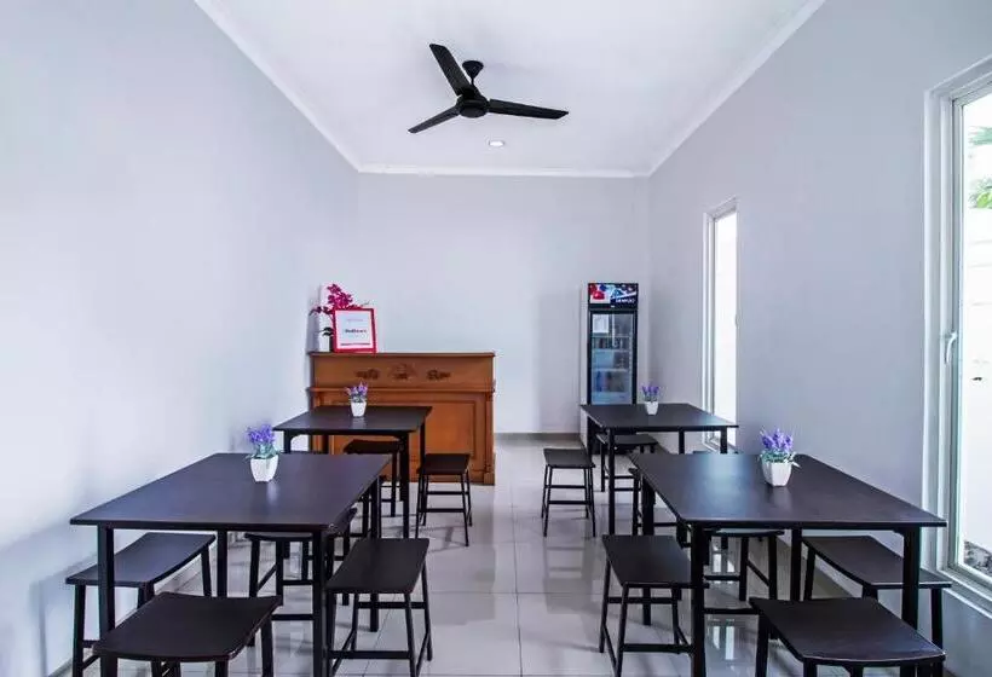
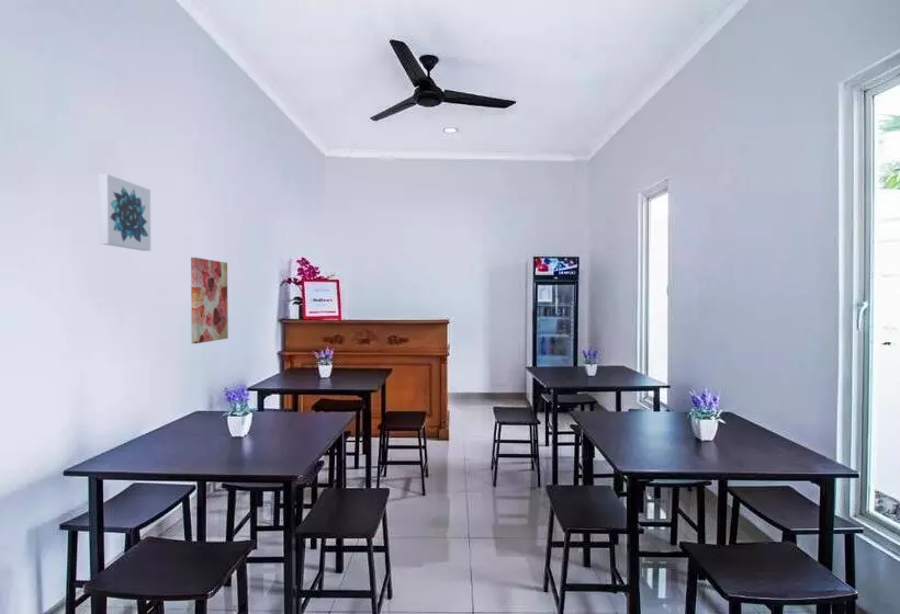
+ wall art (126, 215)
+ wall art (210, 300)
